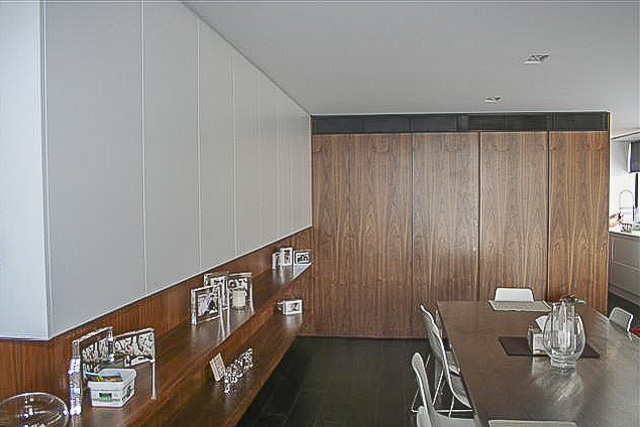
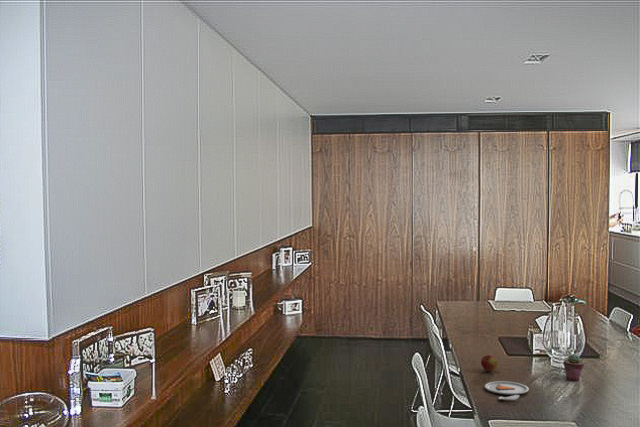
+ potted succulent (573, 366)
+ dinner plate (506, 389)
+ apple (489, 363)
